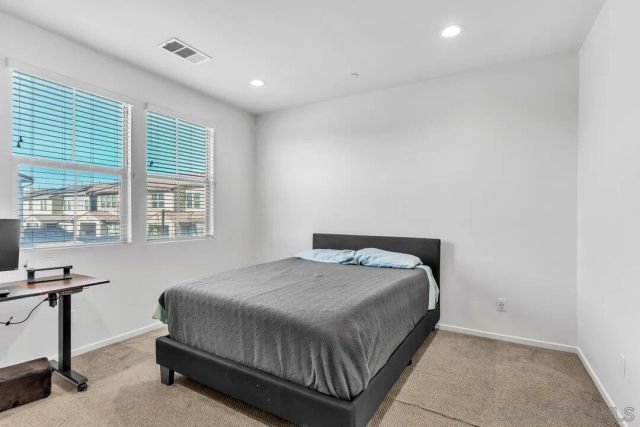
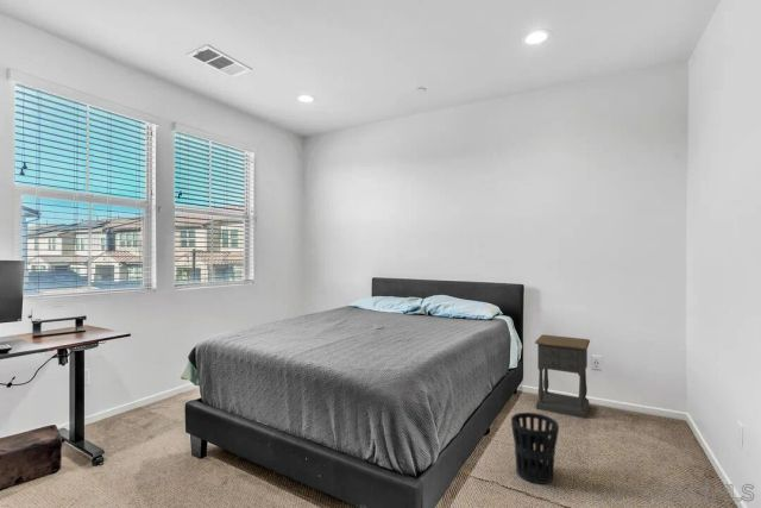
+ wastebasket (533, 447)
+ nightstand (562, 370)
